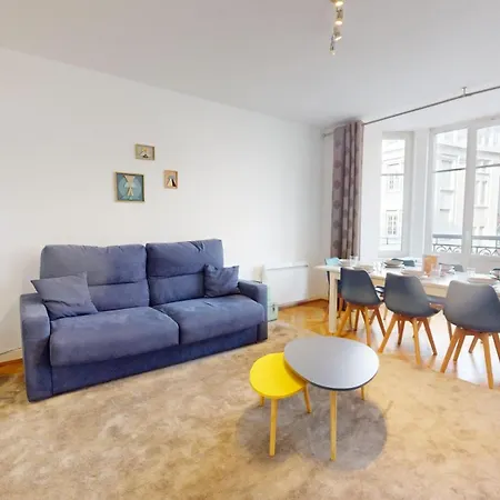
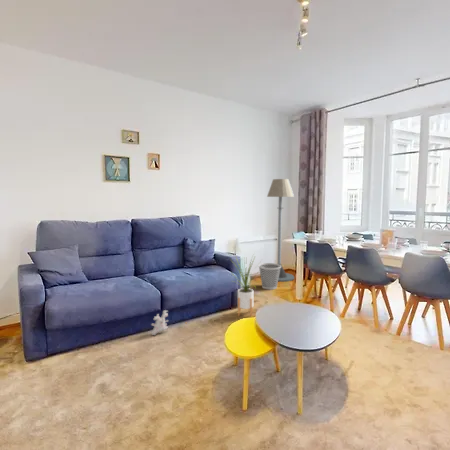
+ plush toy (167, 320)
+ house plant (245, 283)
+ wastebasket (269, 276)
+ floor lamp (279, 229)
